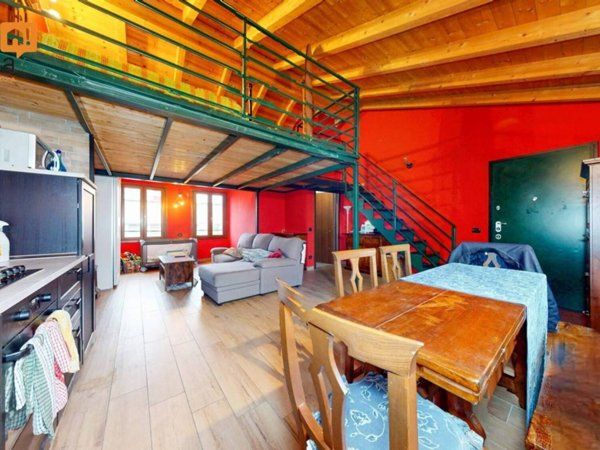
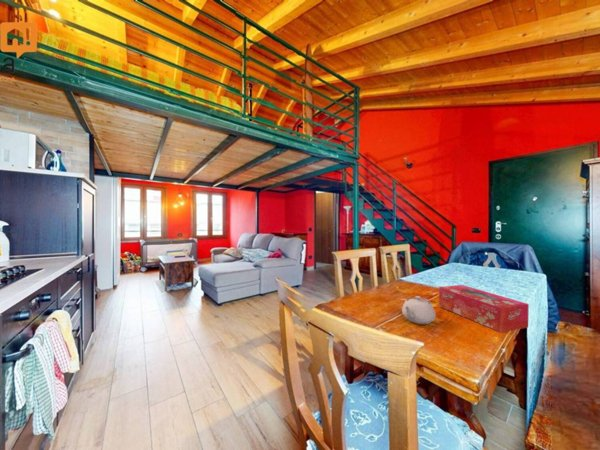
+ tissue box (478, 305)
+ teapot (417, 308)
